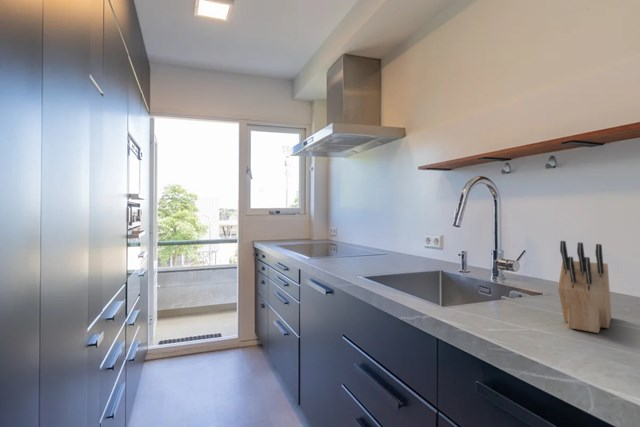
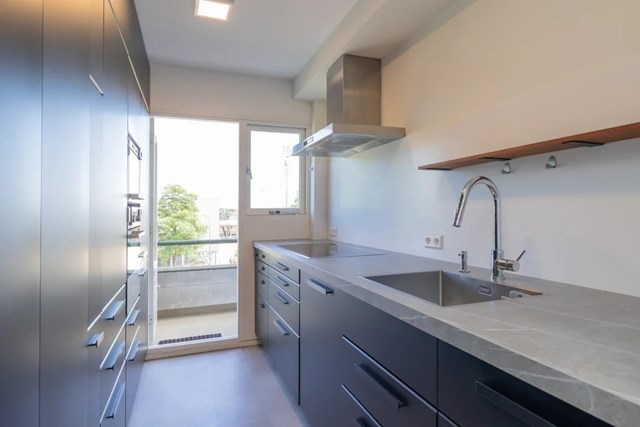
- knife block (585, 282)
